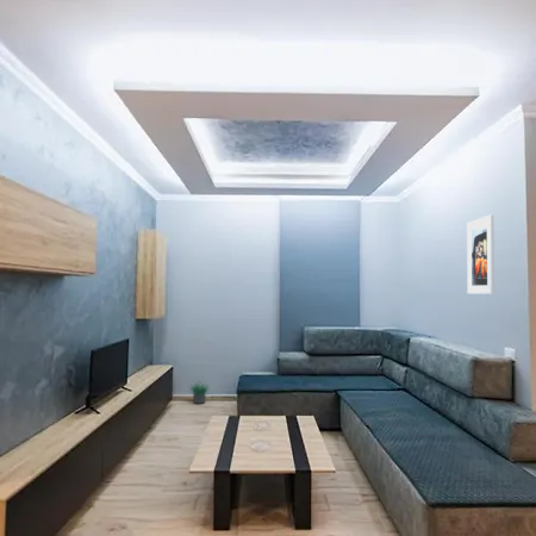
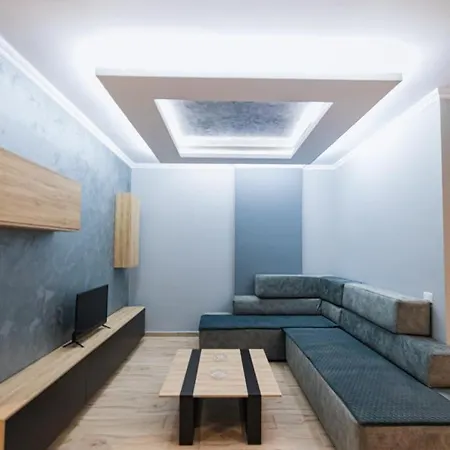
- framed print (479, 256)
- potted plant (199, 388)
